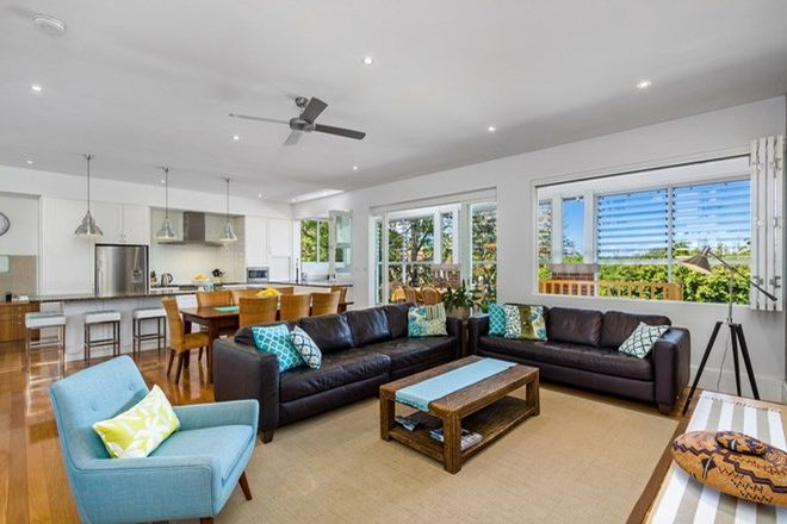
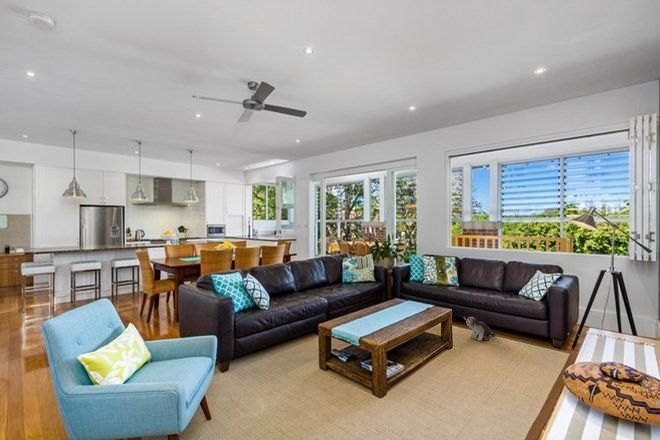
+ plush toy (481, 326)
